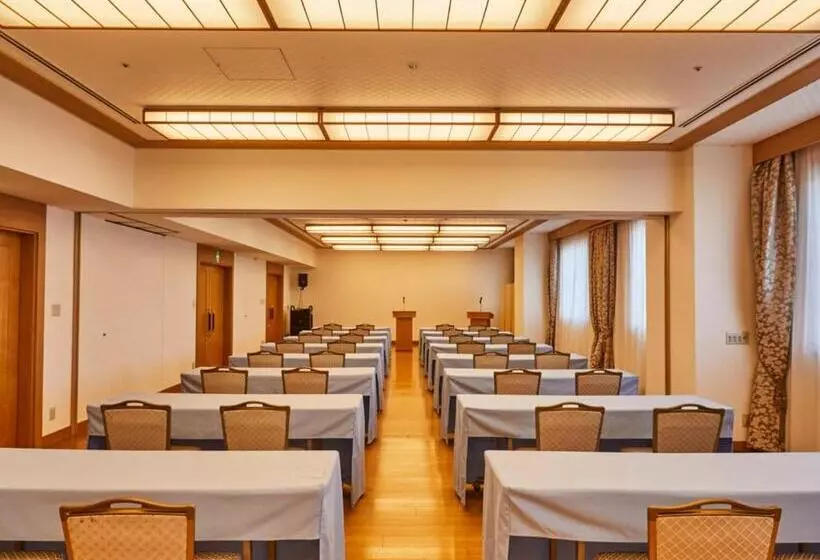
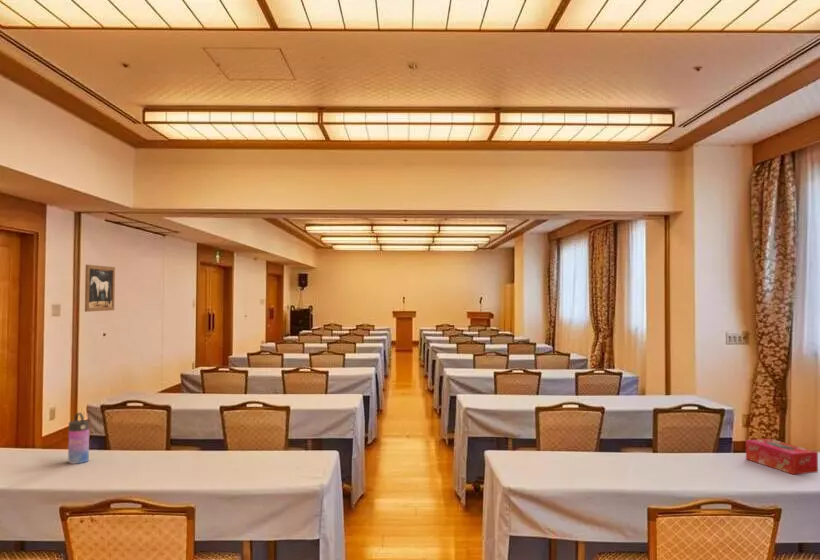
+ water bottle (78, 437)
+ wall art (100, 288)
+ tissue box (780, 455)
